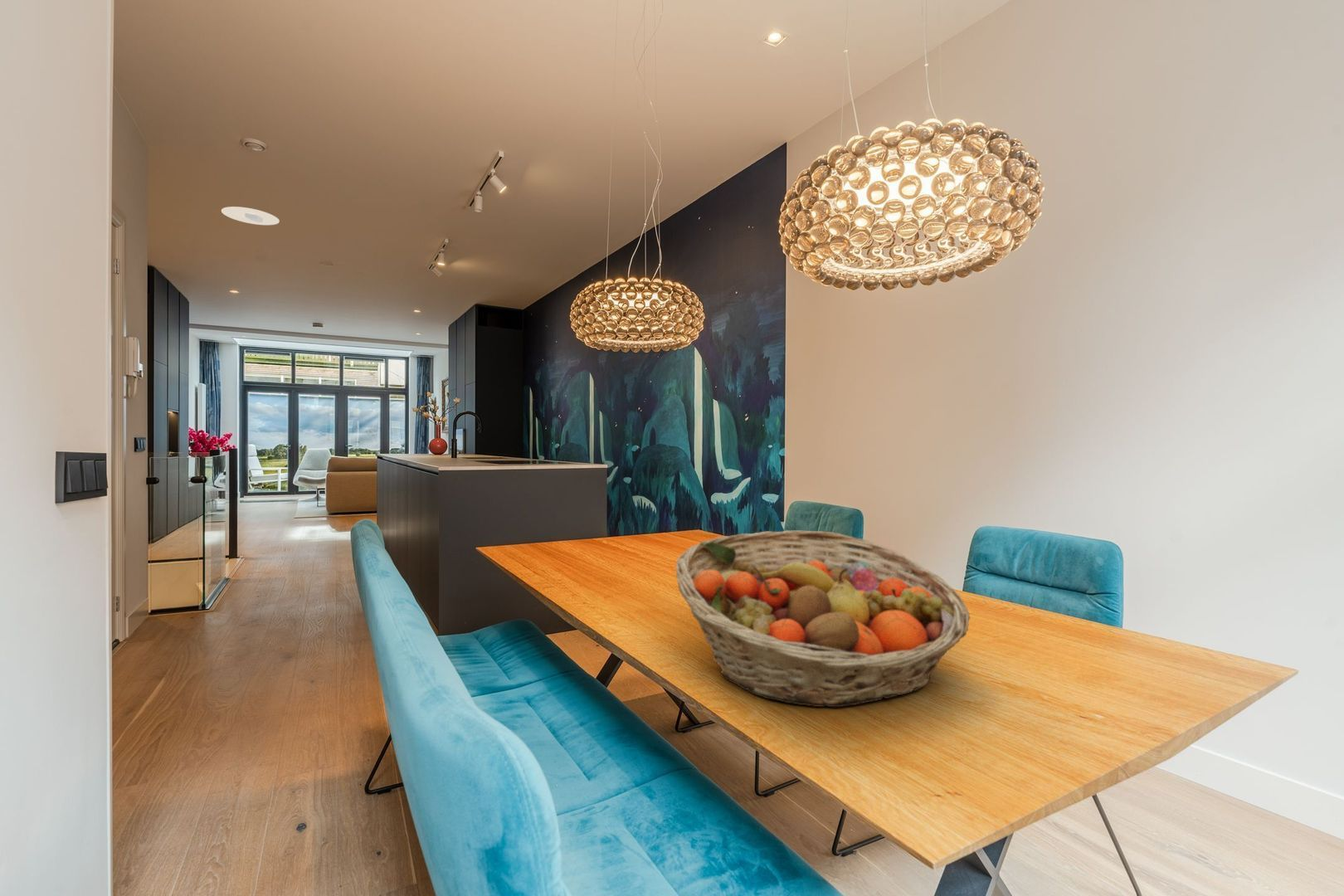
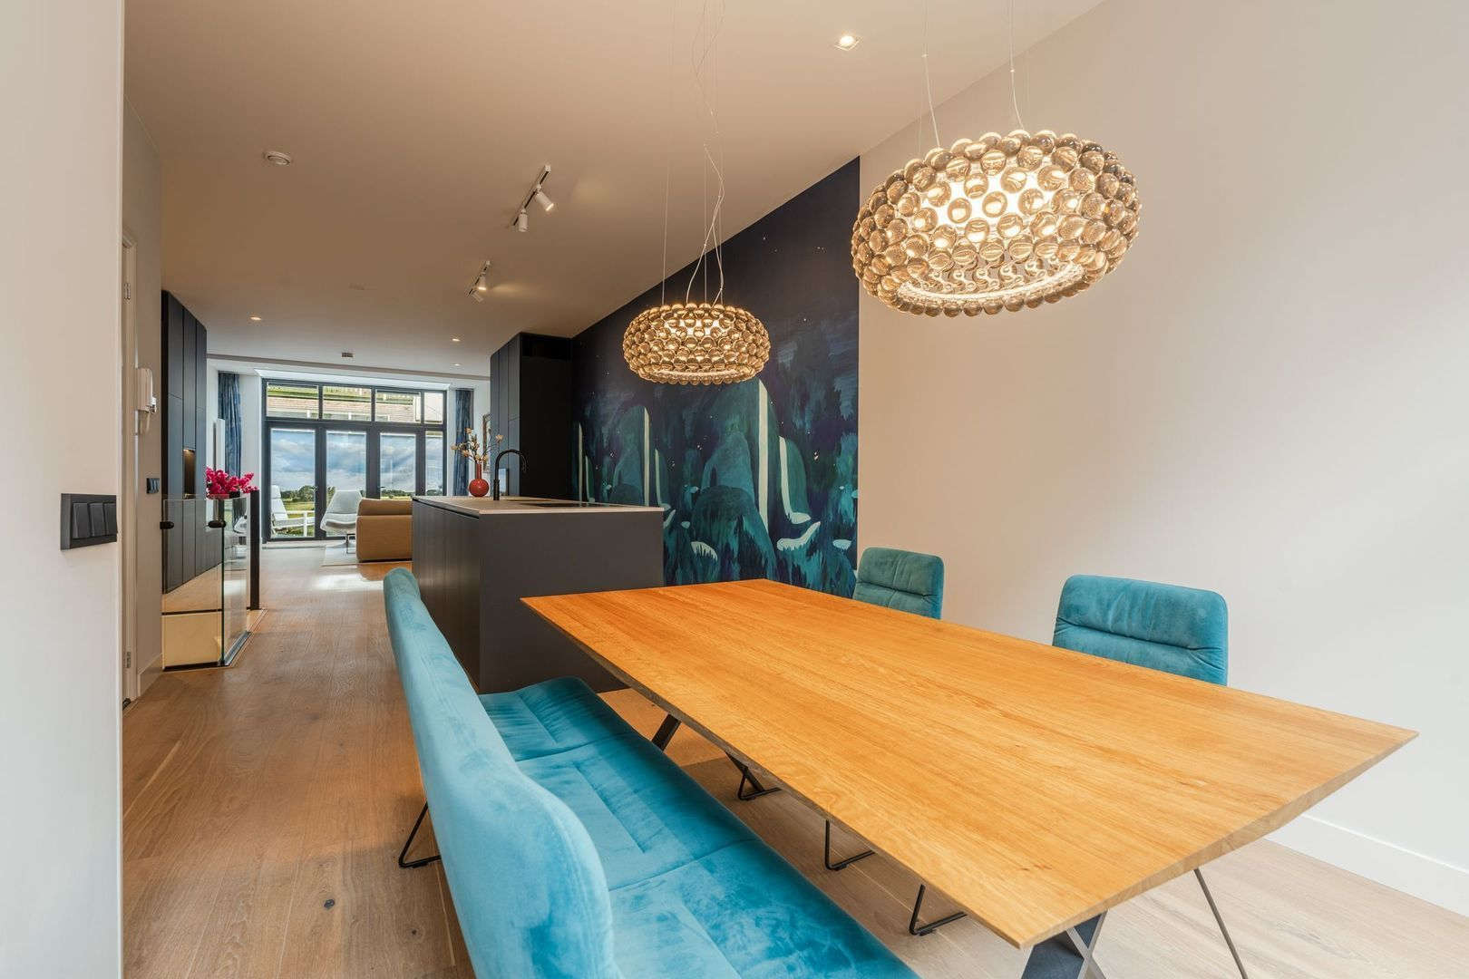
- recessed light (251, 213)
- fruit basket (817, 606)
